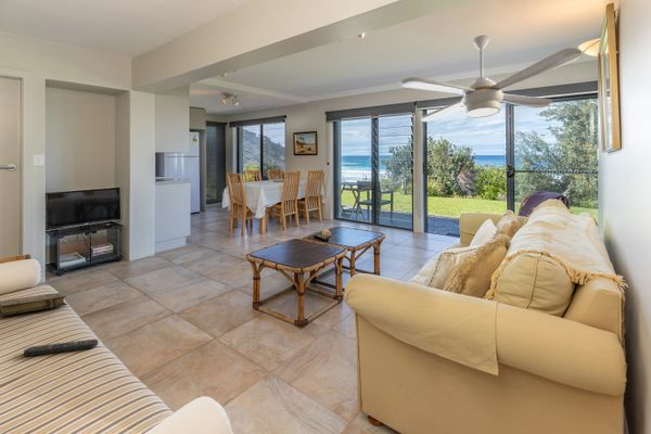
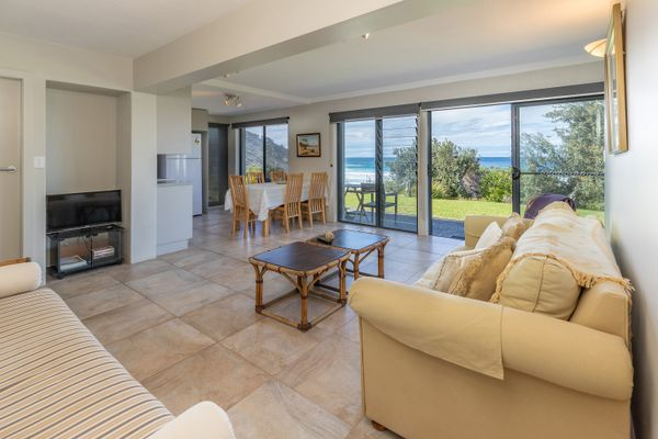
- ceiling fan (481, 75)
- book (33, 303)
- remote control (62, 346)
